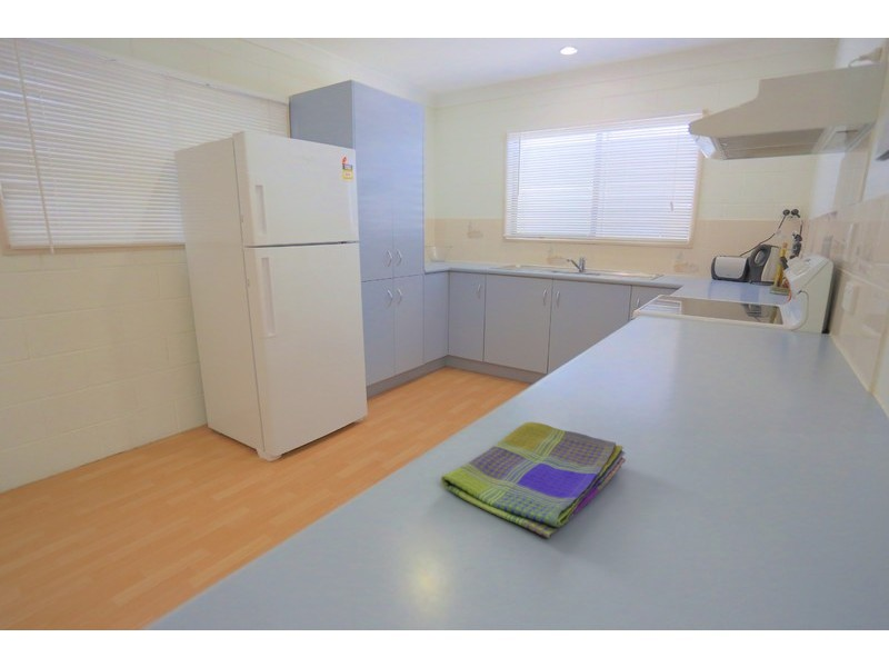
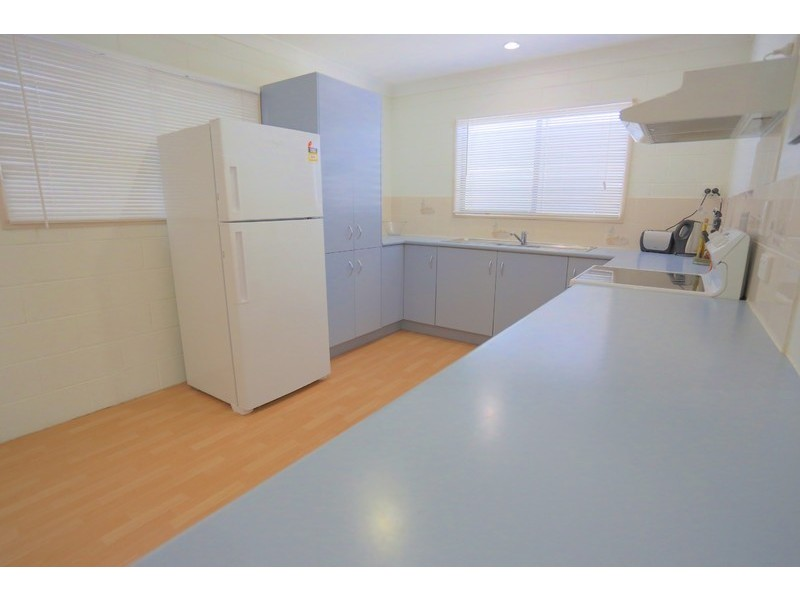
- dish towel (538, 465)
